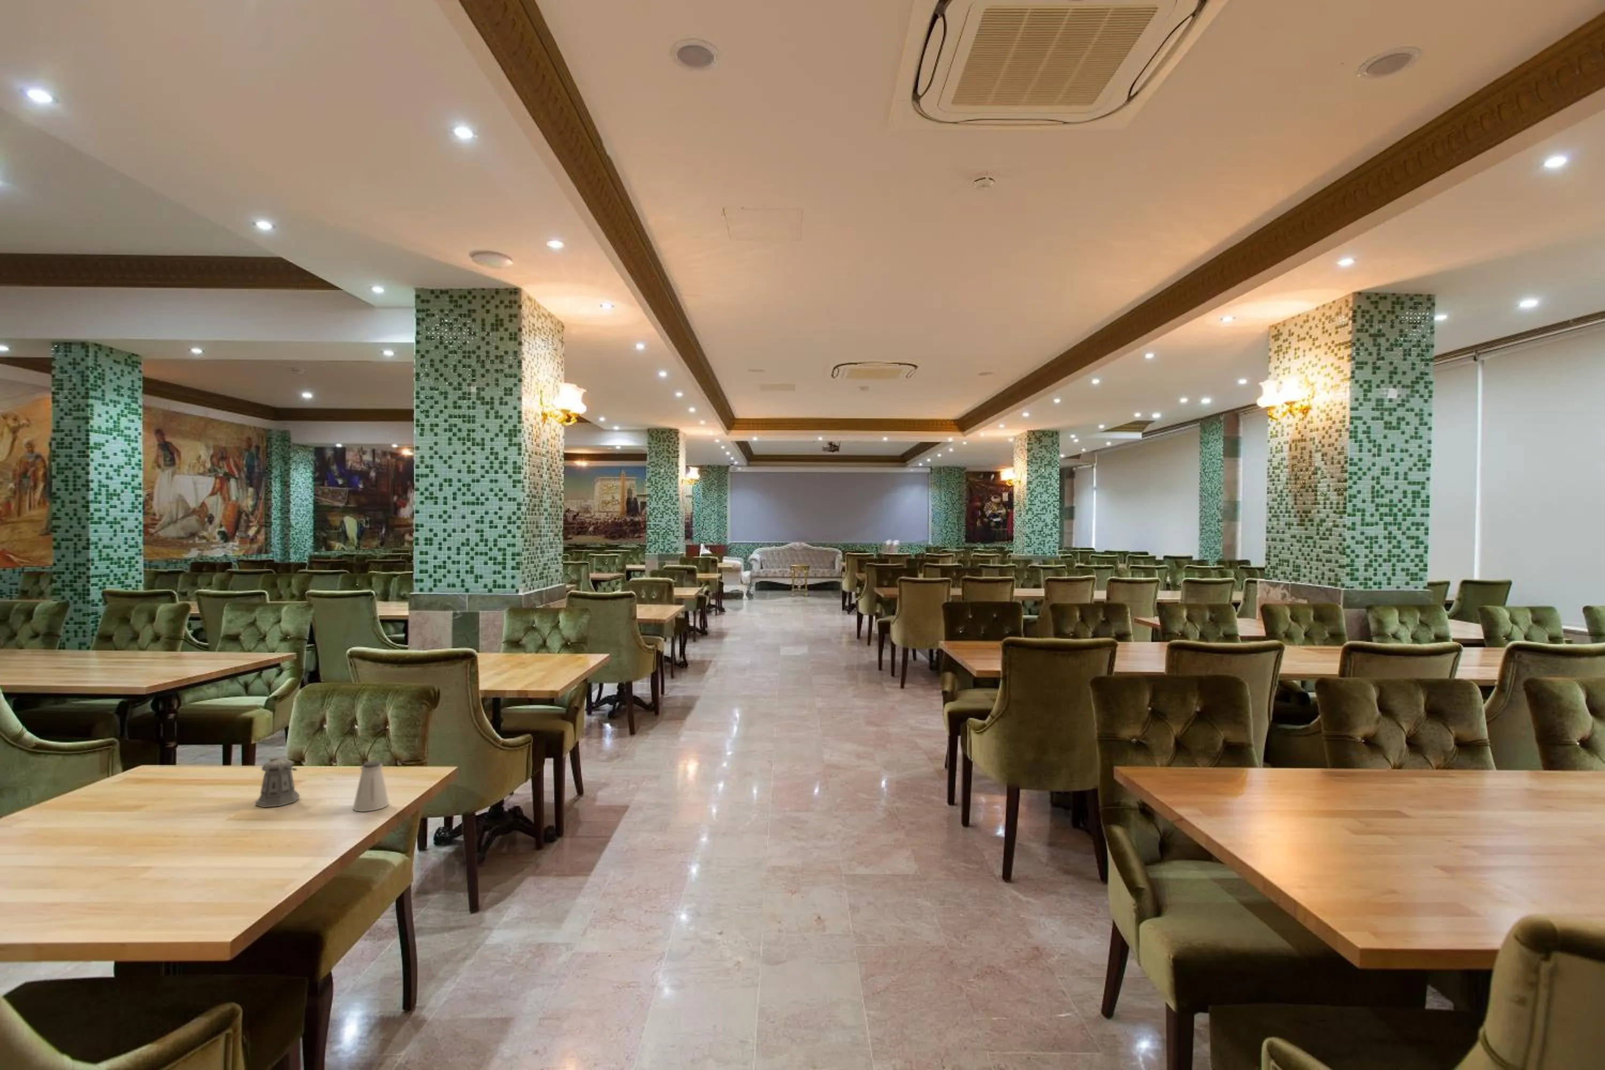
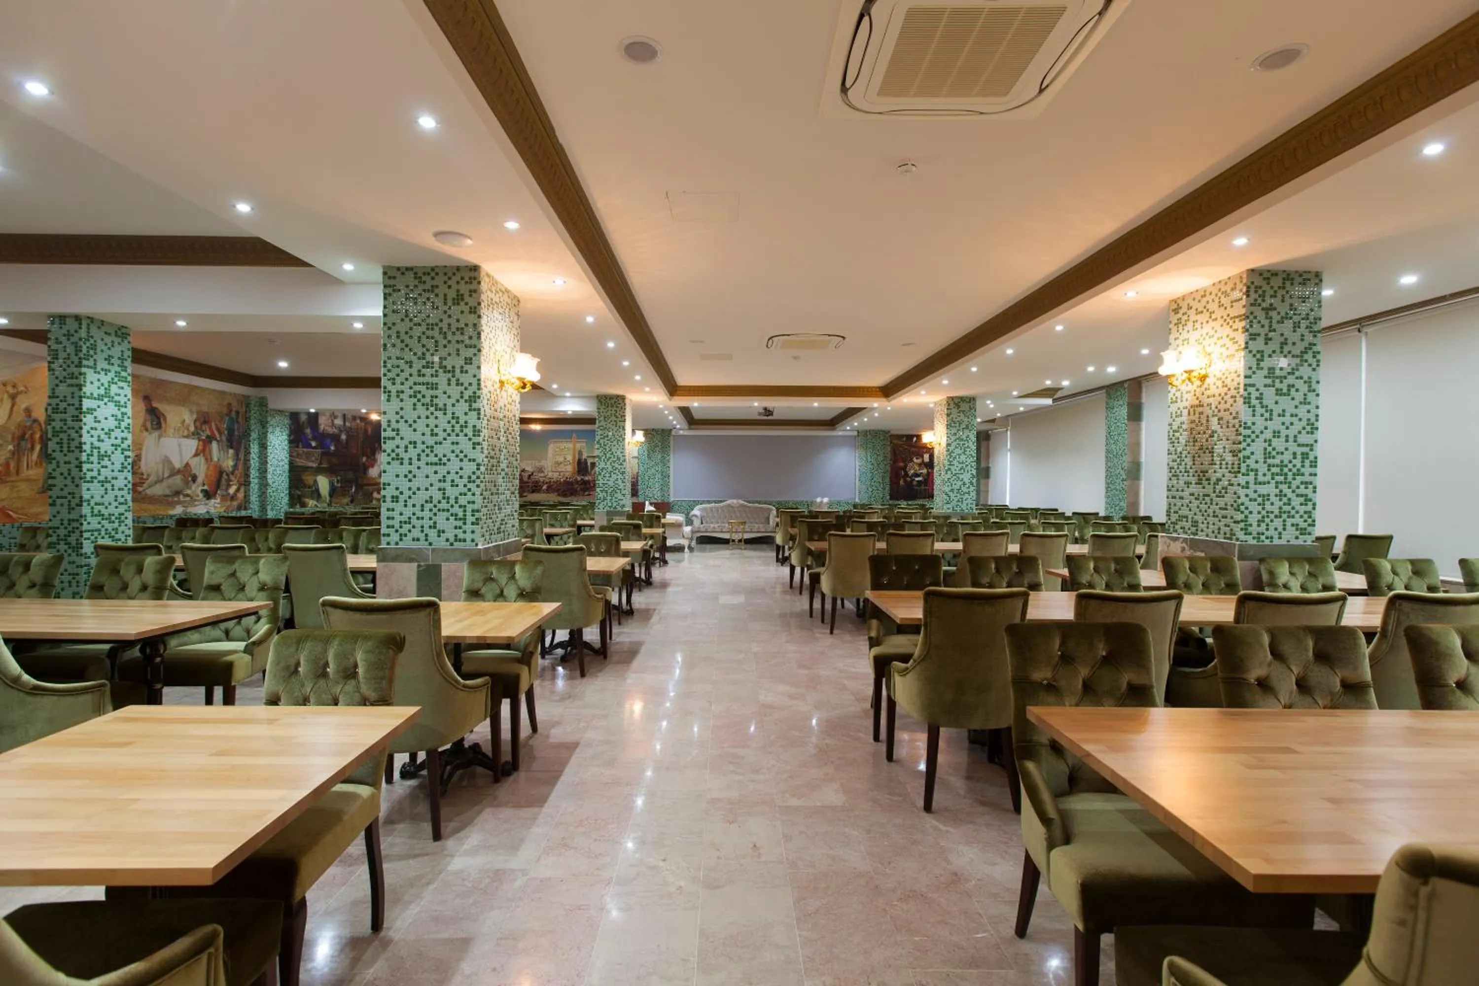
- saltshaker (371, 785)
- pepper shaker (279, 780)
